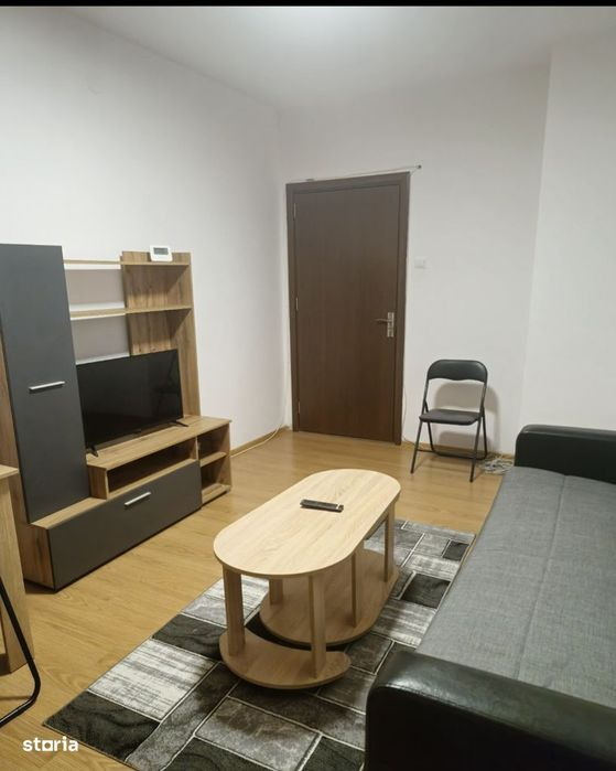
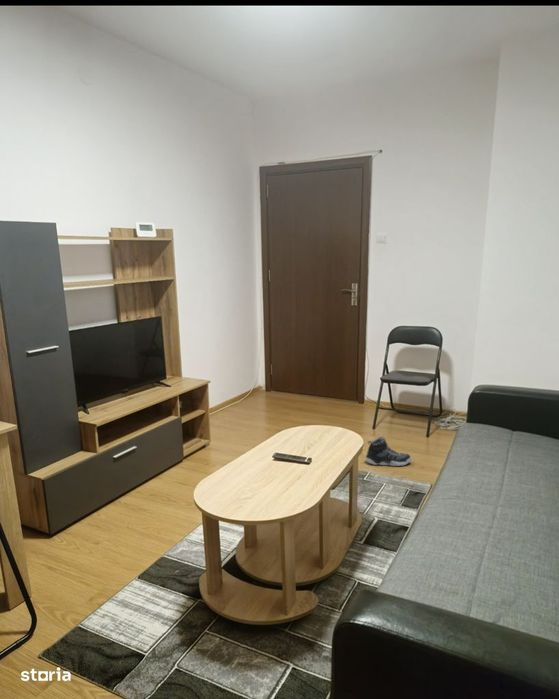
+ sneaker (388, 450)
